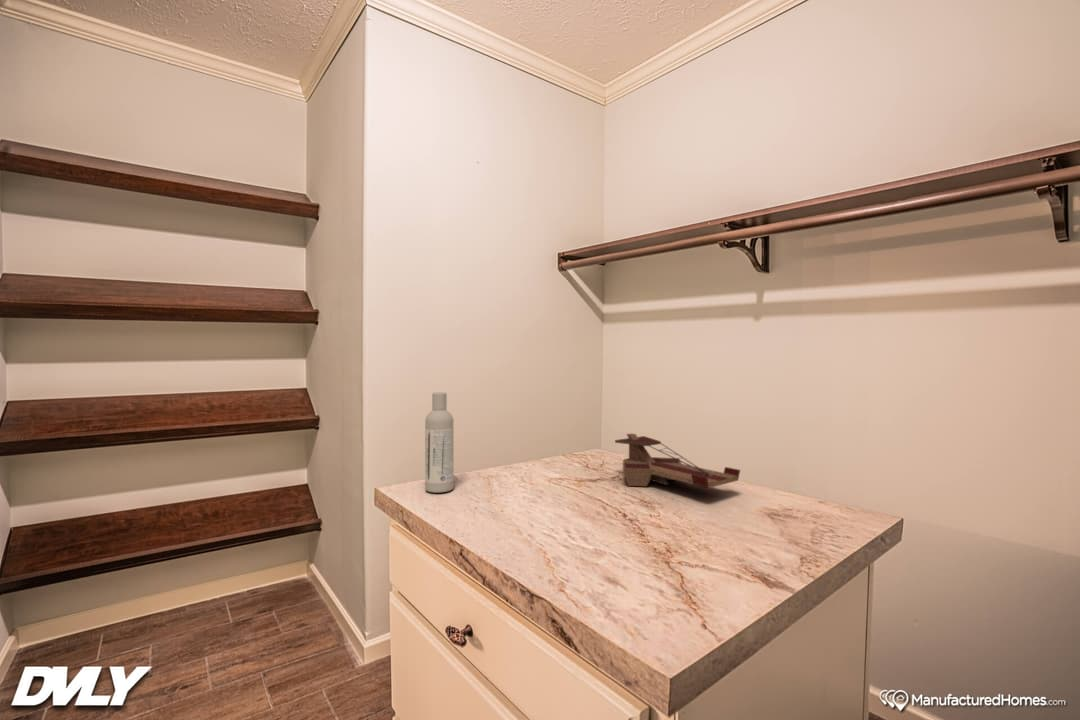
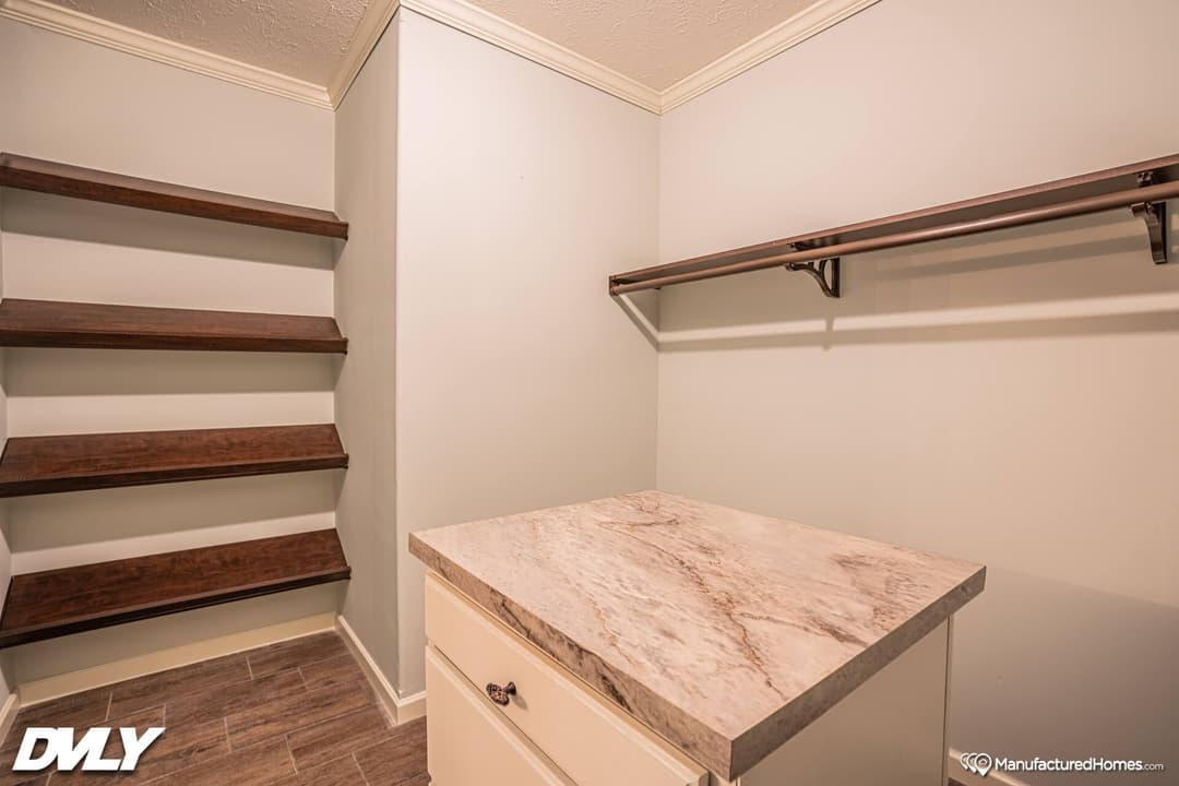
- bottle (439, 440)
- jewelry box (671, 463)
